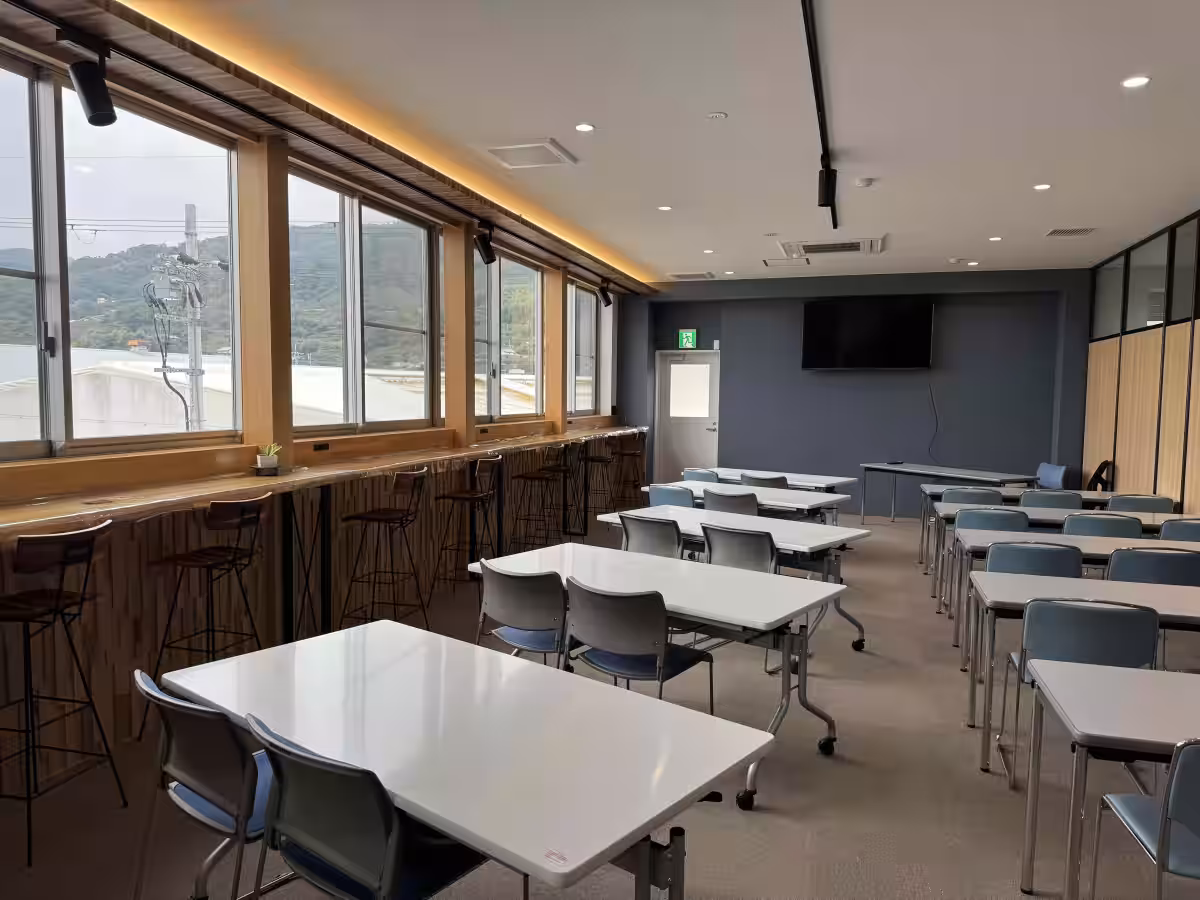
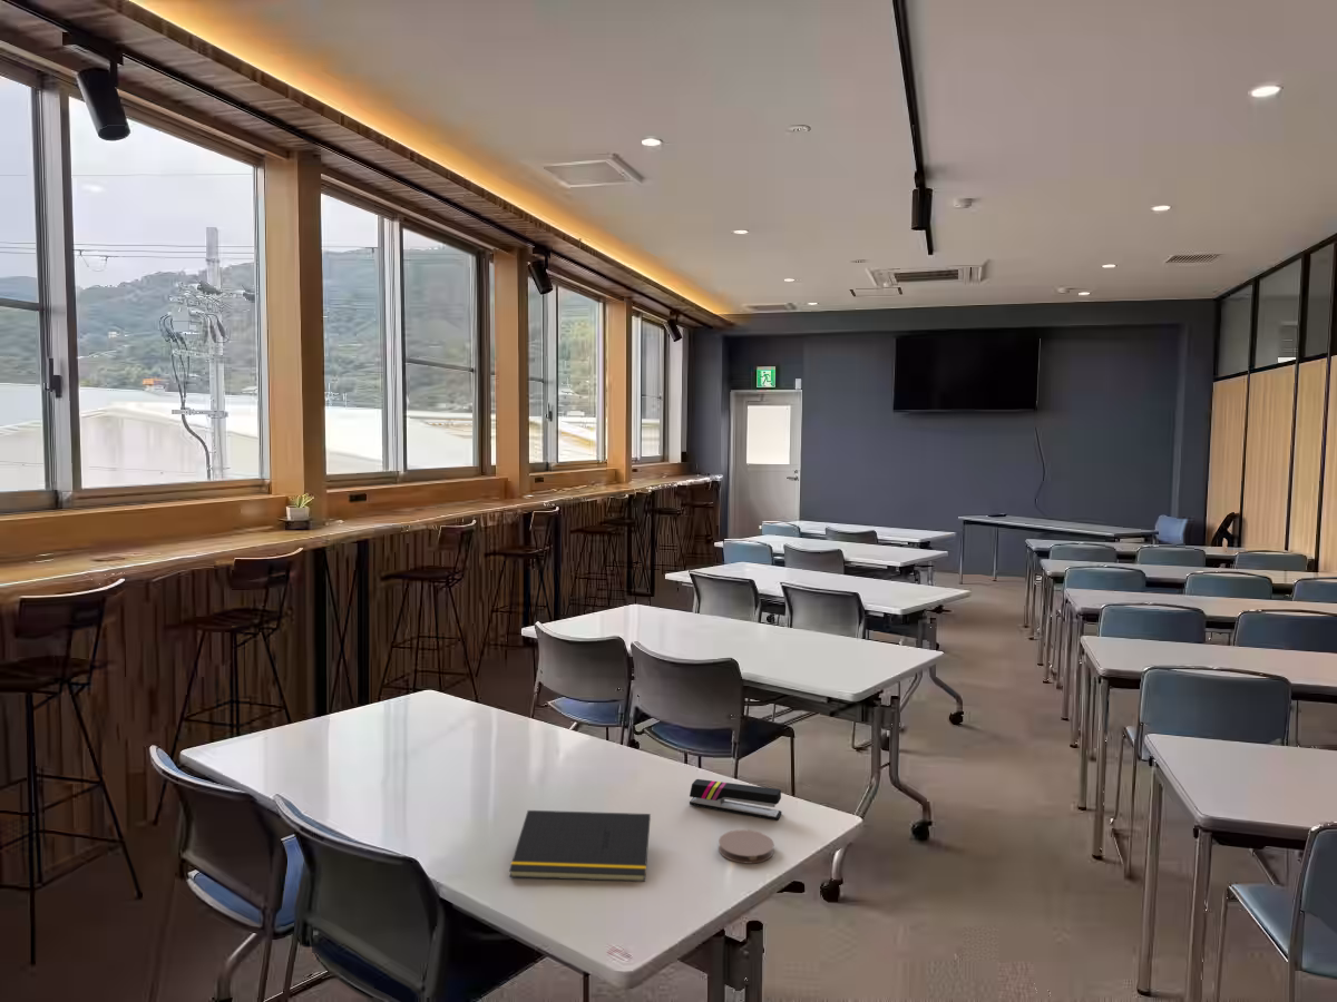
+ stapler (734, 796)
+ notepad (583, 844)
+ coaster (745, 846)
